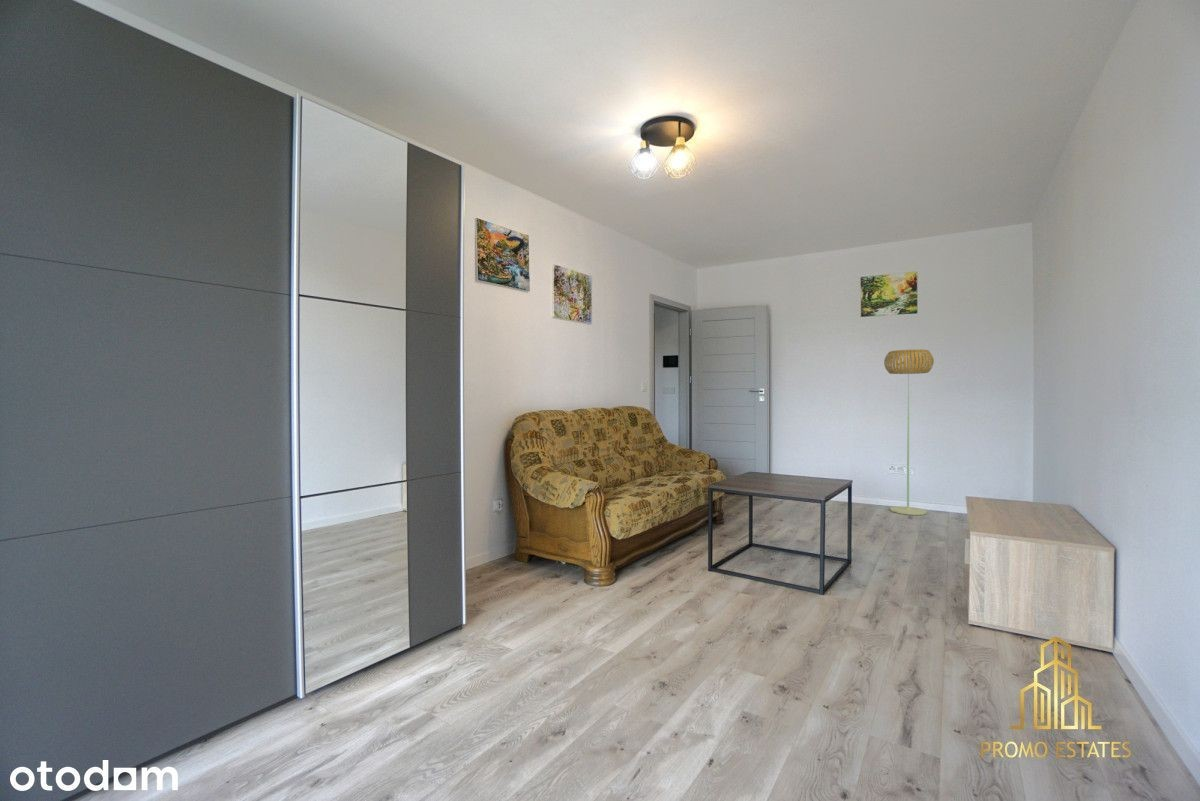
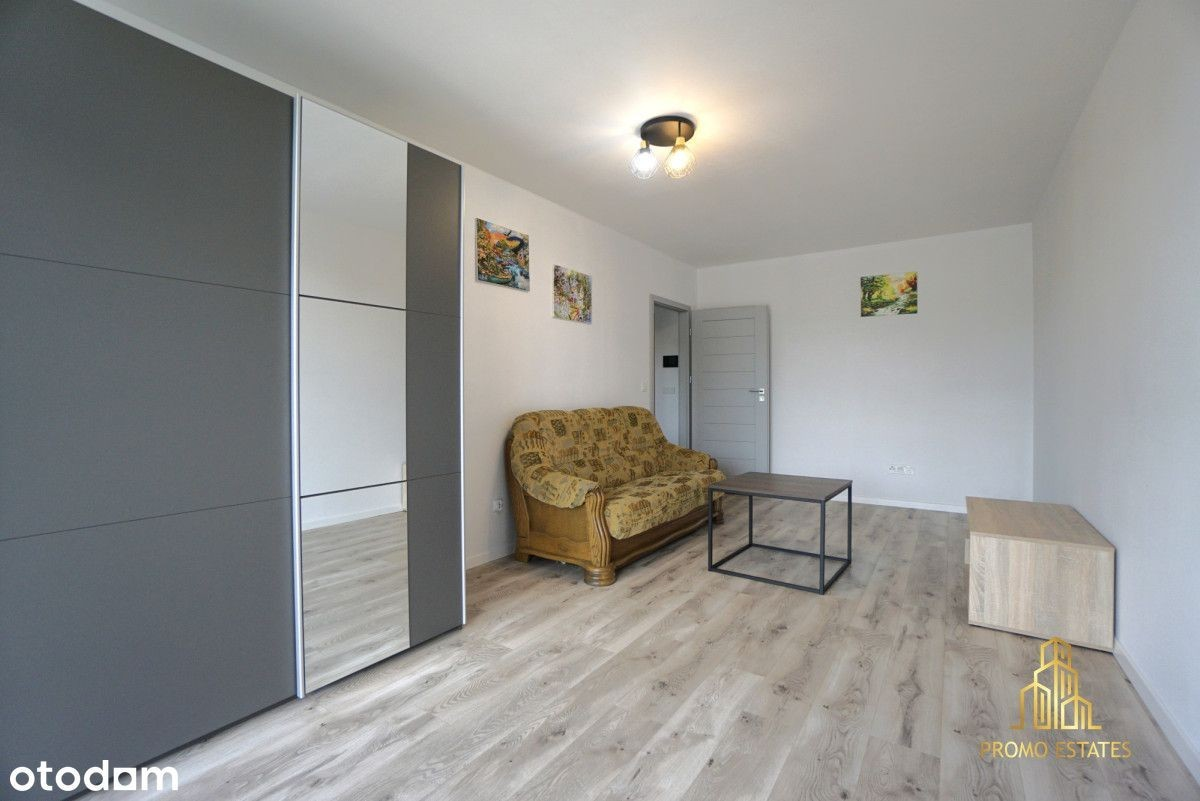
- floor lamp (908, 431)
